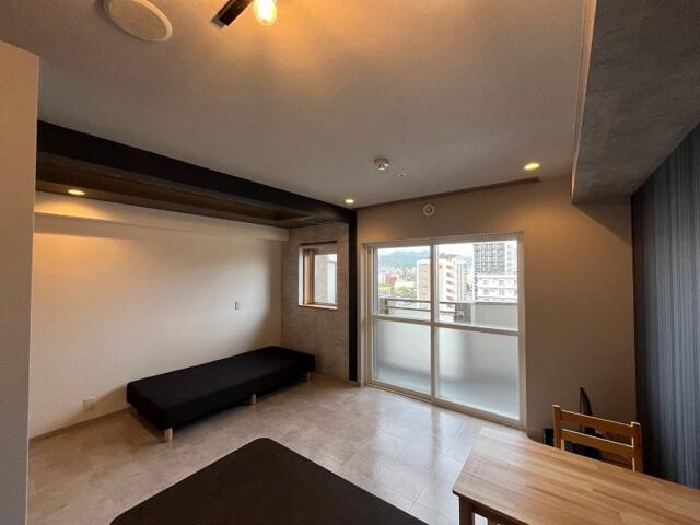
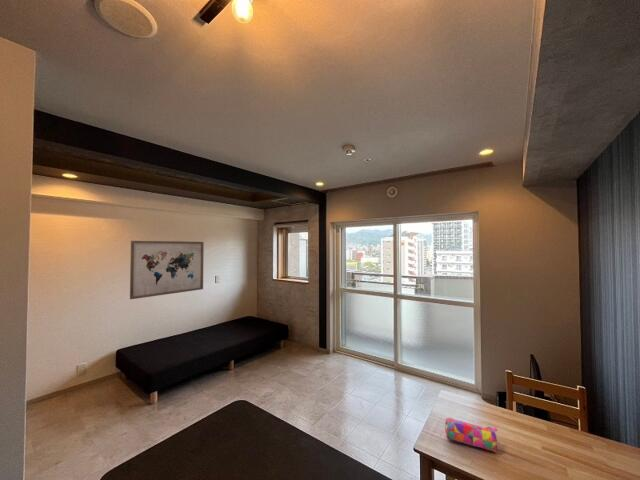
+ wall art (170, 267)
+ pencil case (470, 433)
